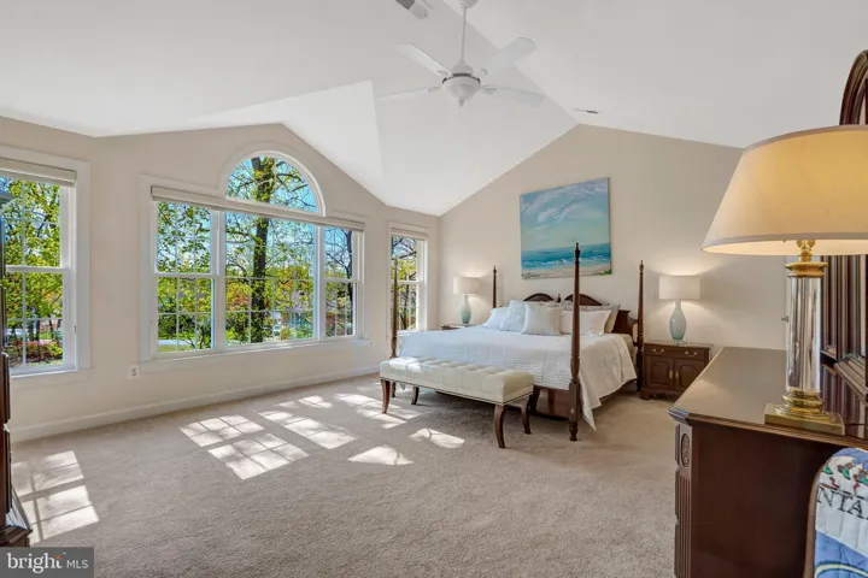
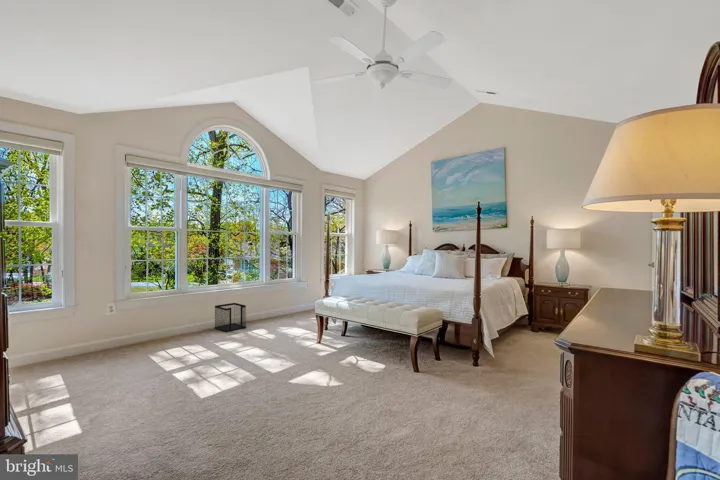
+ wastebasket (230, 316)
